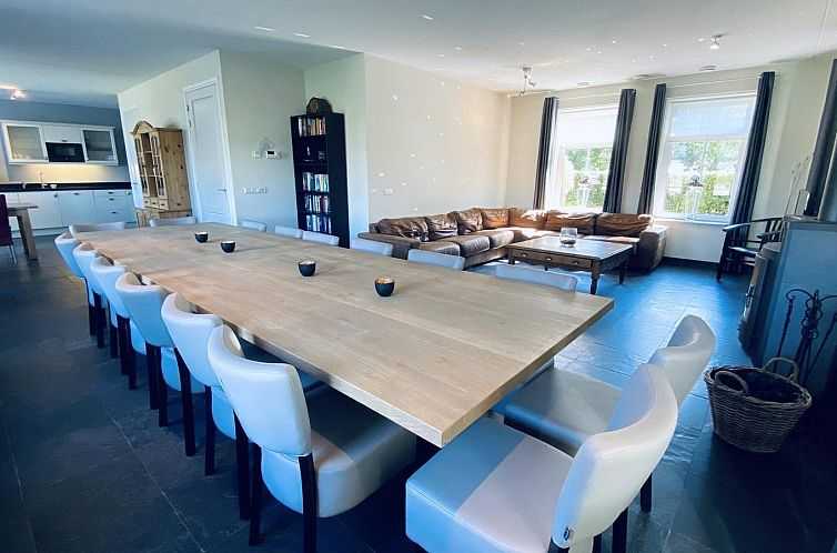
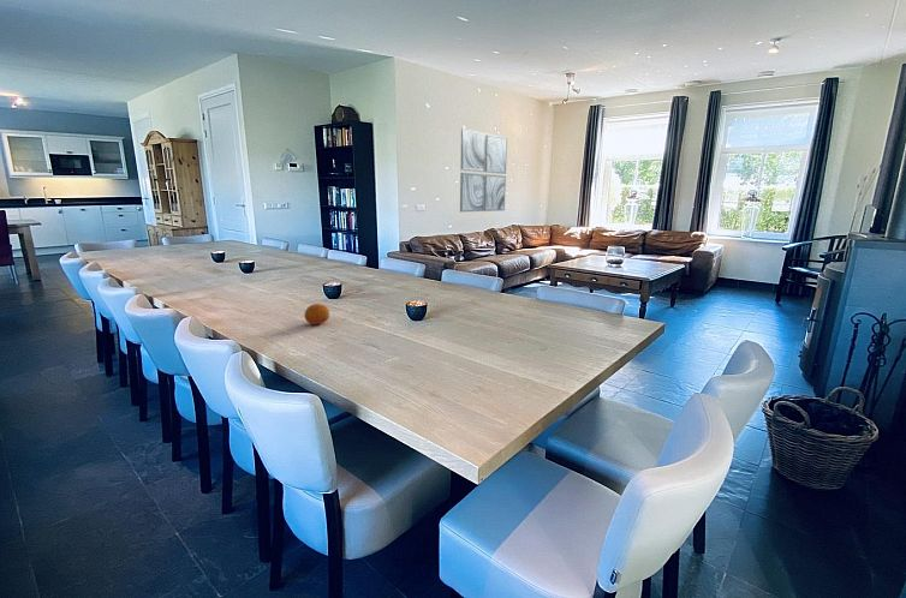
+ fruit (316, 313)
+ wall art (484, 174)
